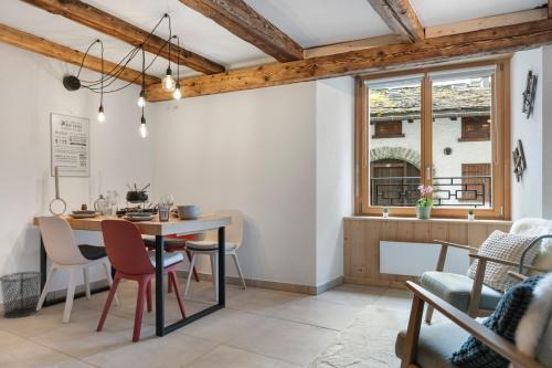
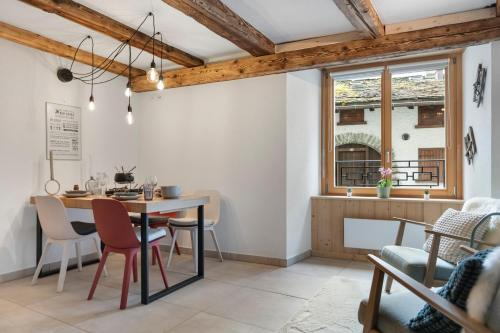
- waste bin (21, 294)
